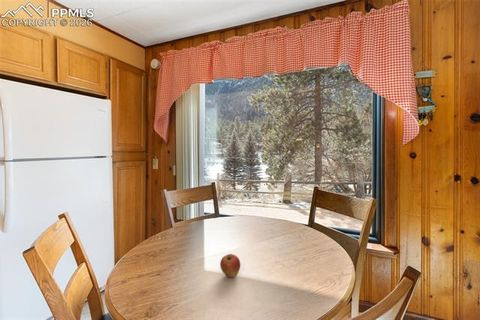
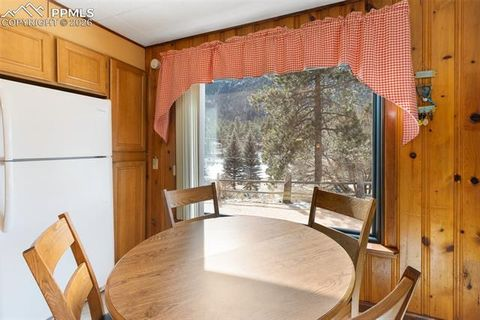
- fruit (230, 264)
